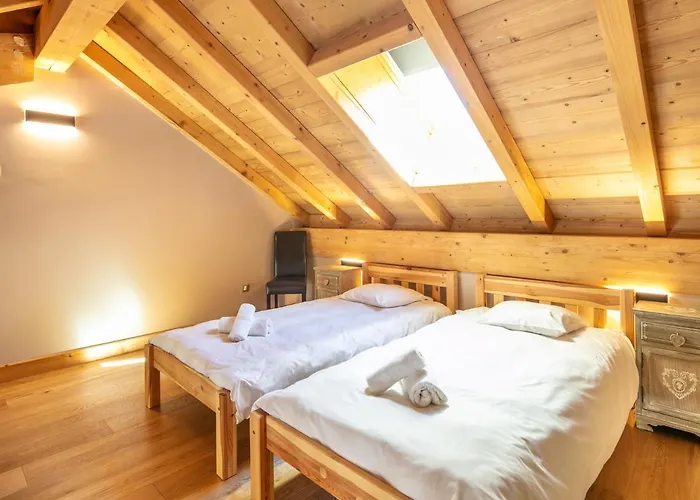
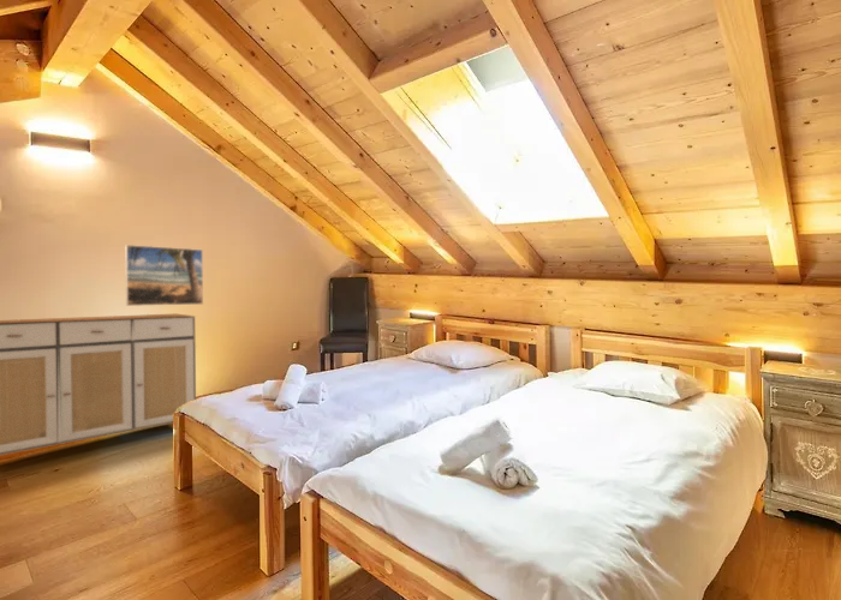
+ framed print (166, 276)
+ sideboard (90, 382)
